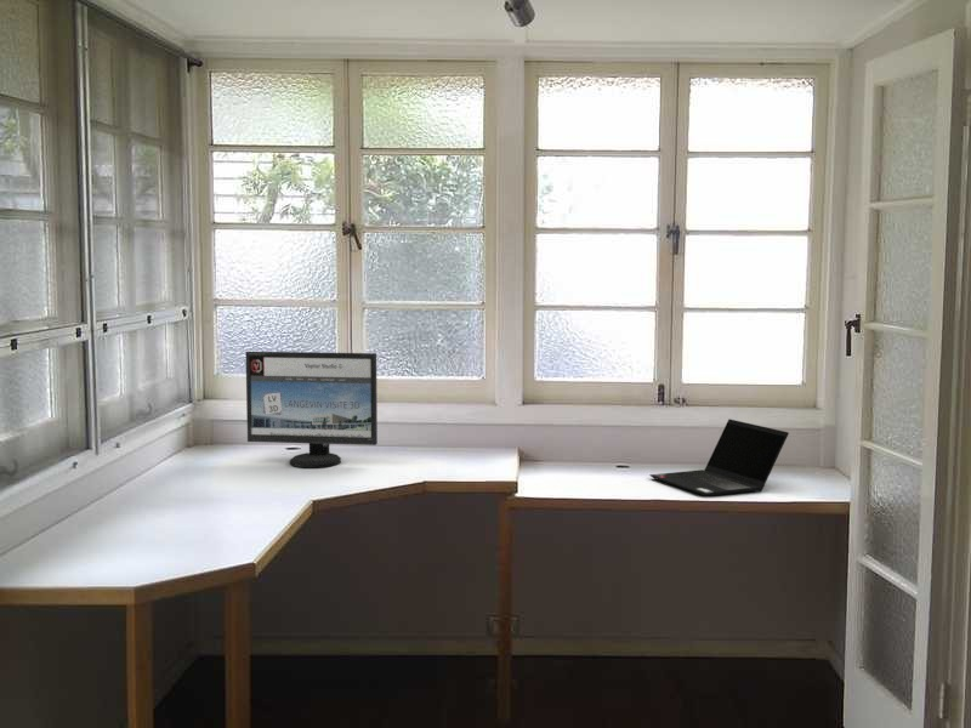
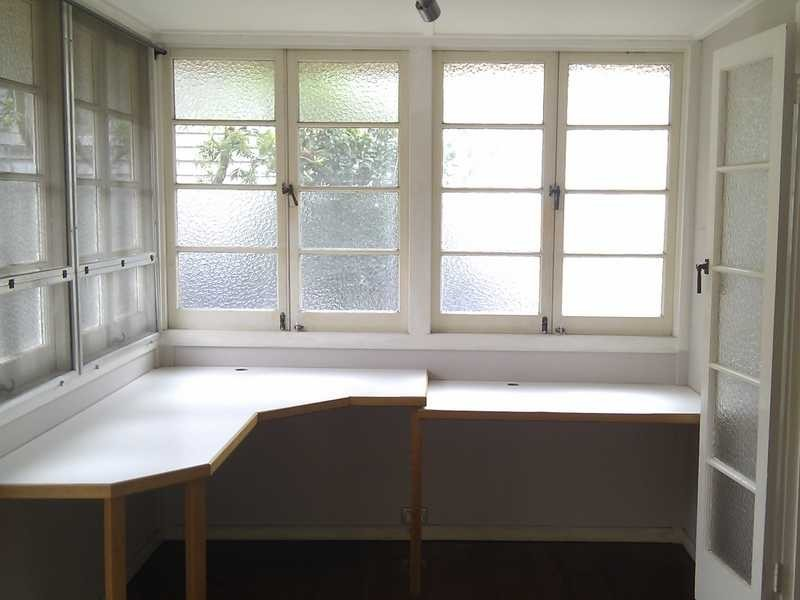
- laptop computer (717, 456)
- computer monitor (313, 406)
